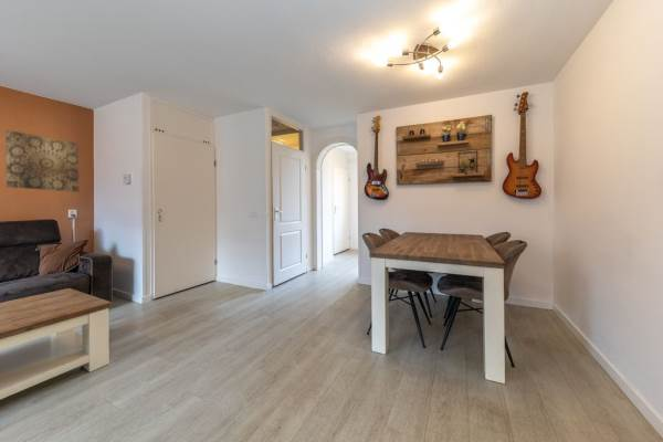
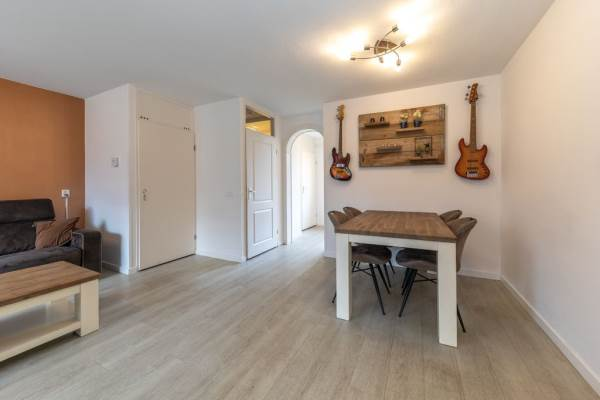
- wall art (44, 164)
